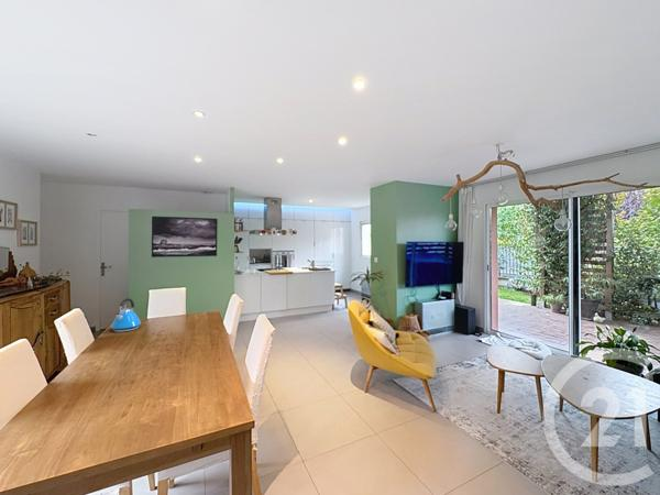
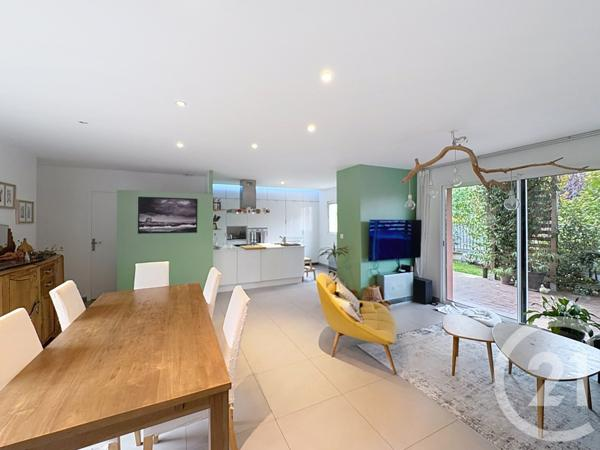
- kettle (127, 312)
